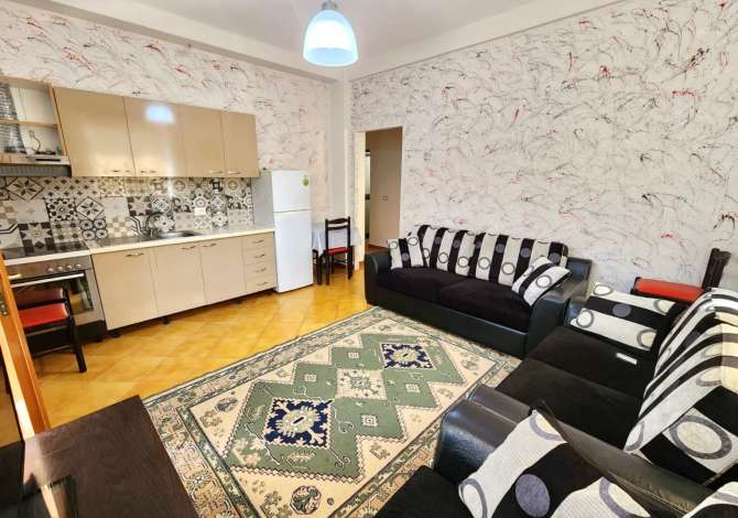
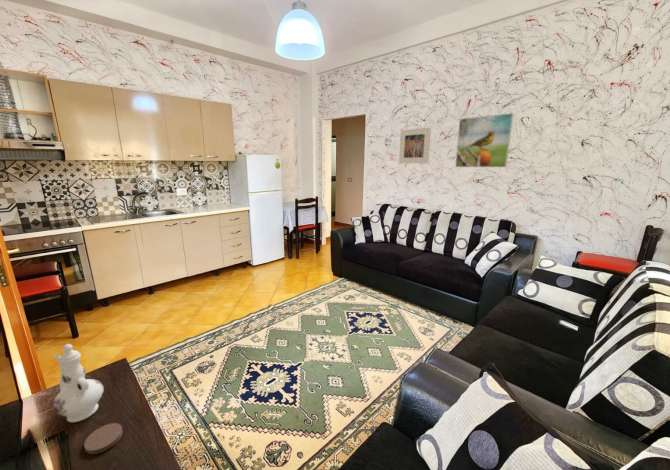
+ chinaware (72, 377)
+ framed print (482, 142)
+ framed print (414, 146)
+ coaster (104, 437)
